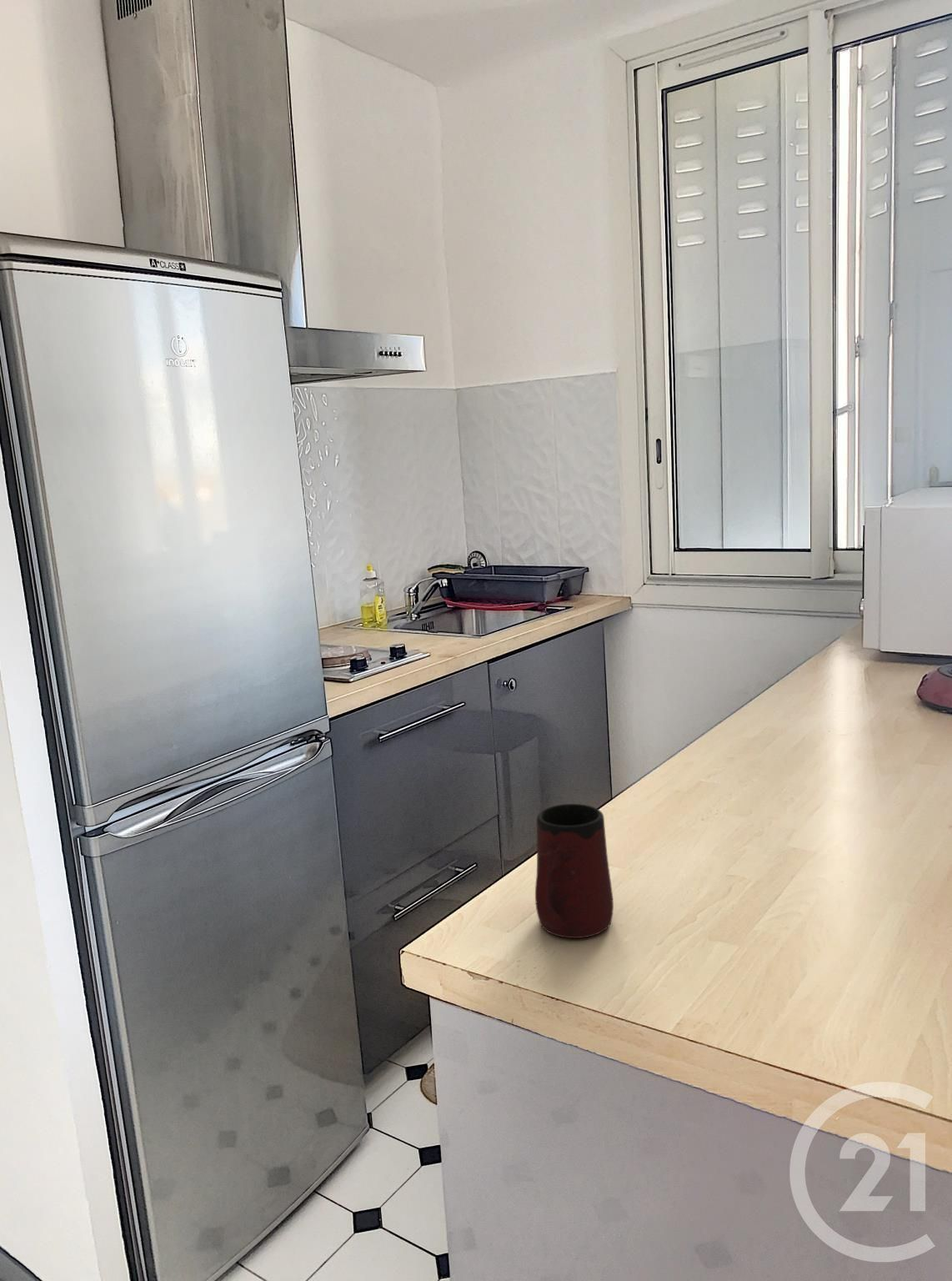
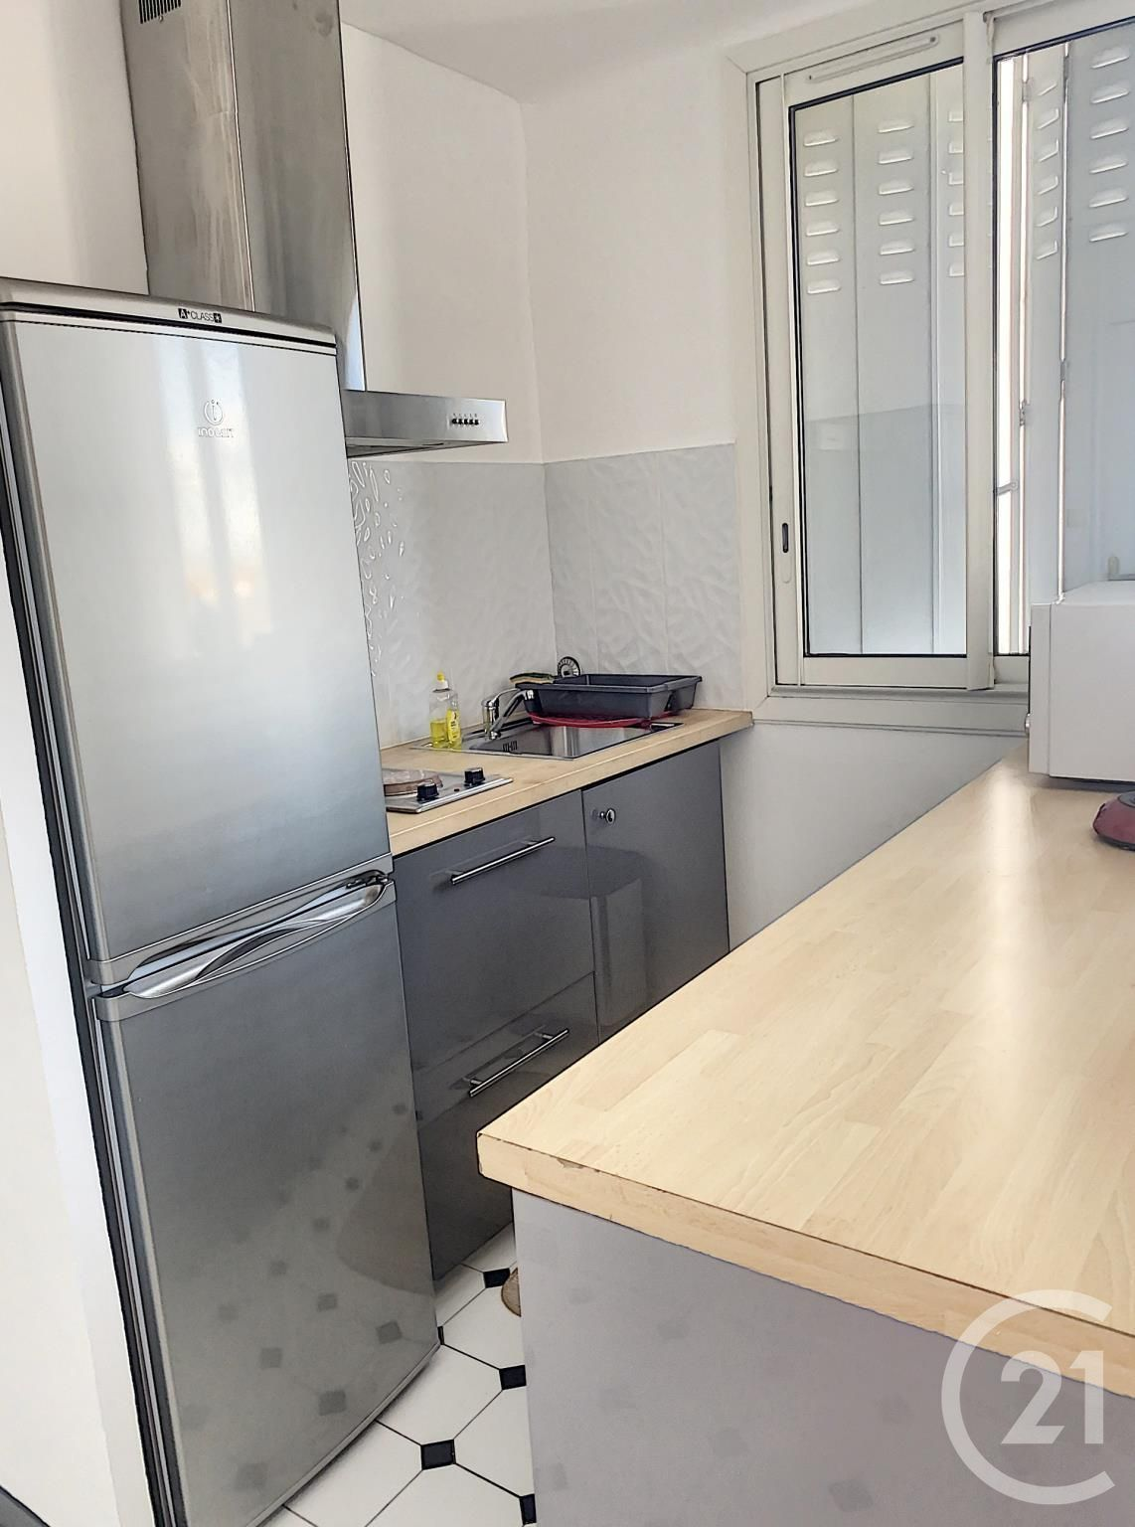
- mug (566, 873)
